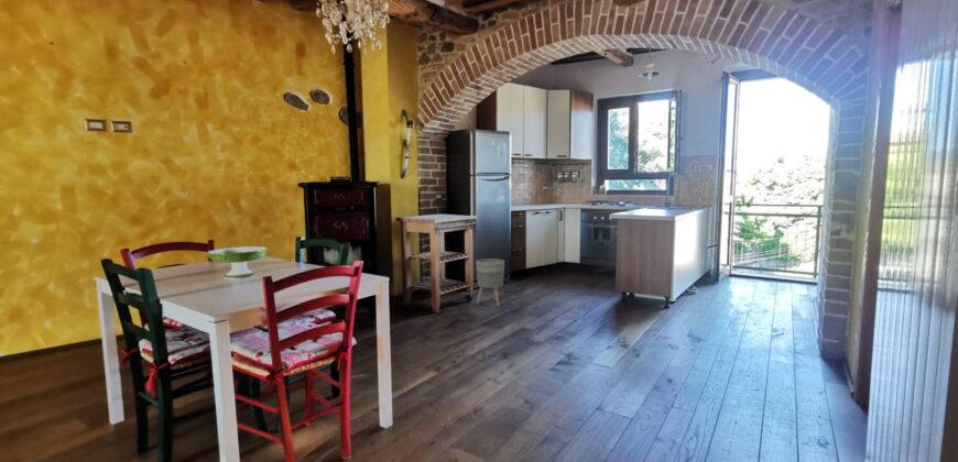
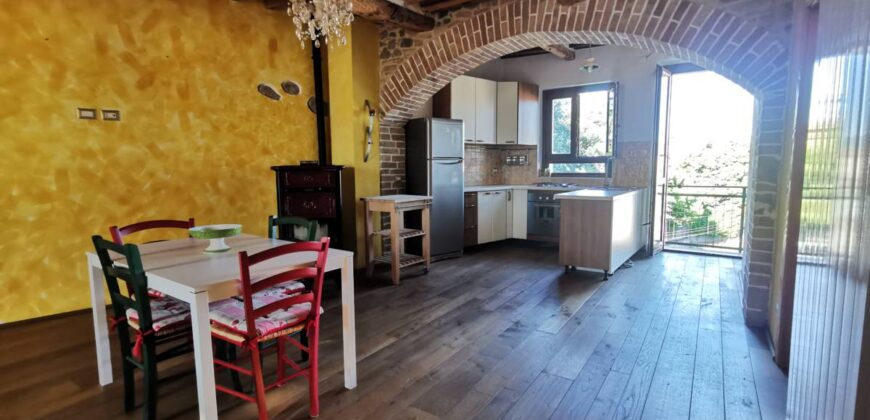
- planter (490, 282)
